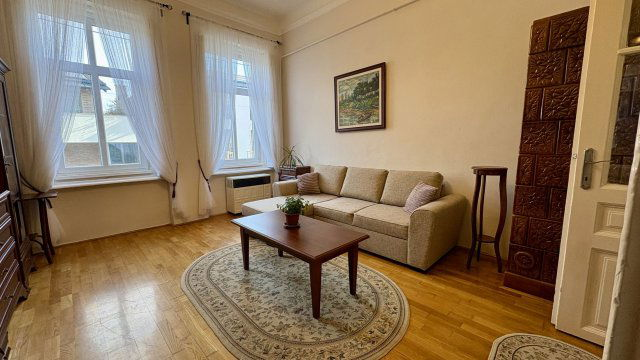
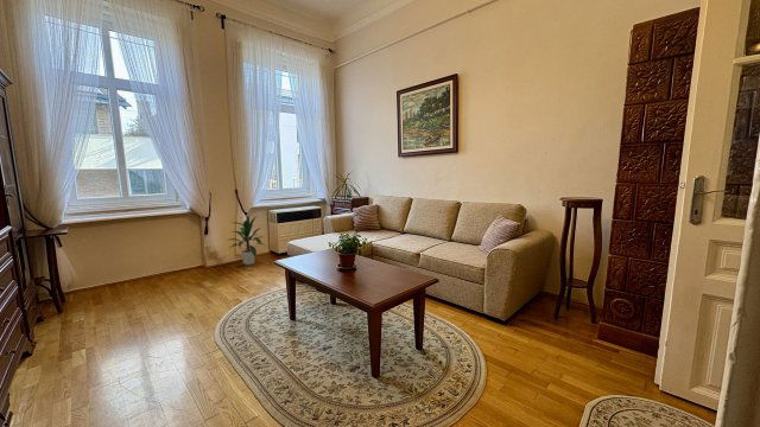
+ indoor plant (247, 240)
